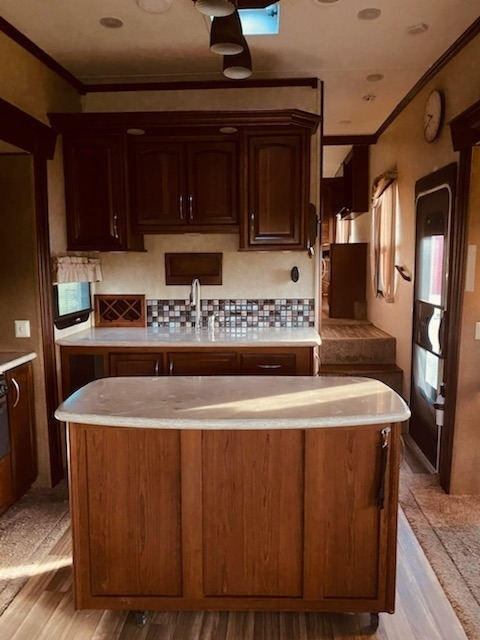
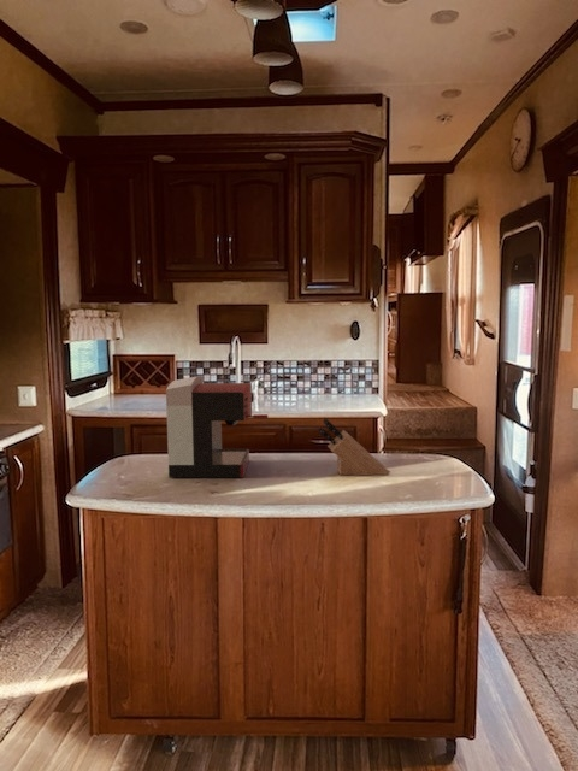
+ knife block (353, 445)
+ coffee maker (220, 423)
